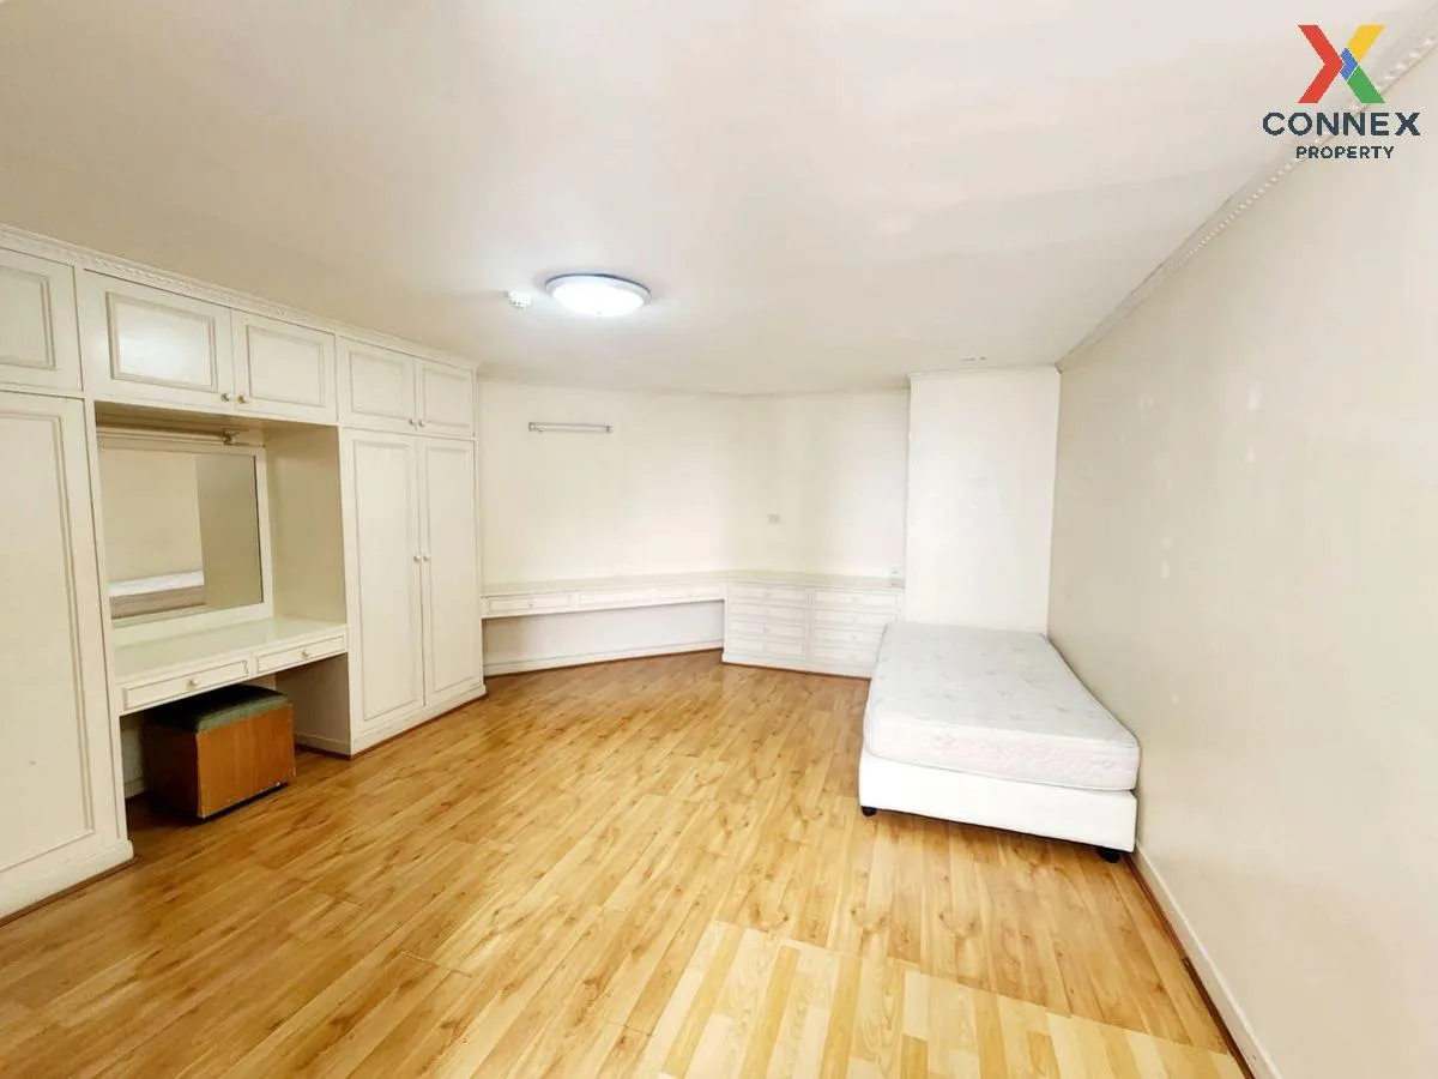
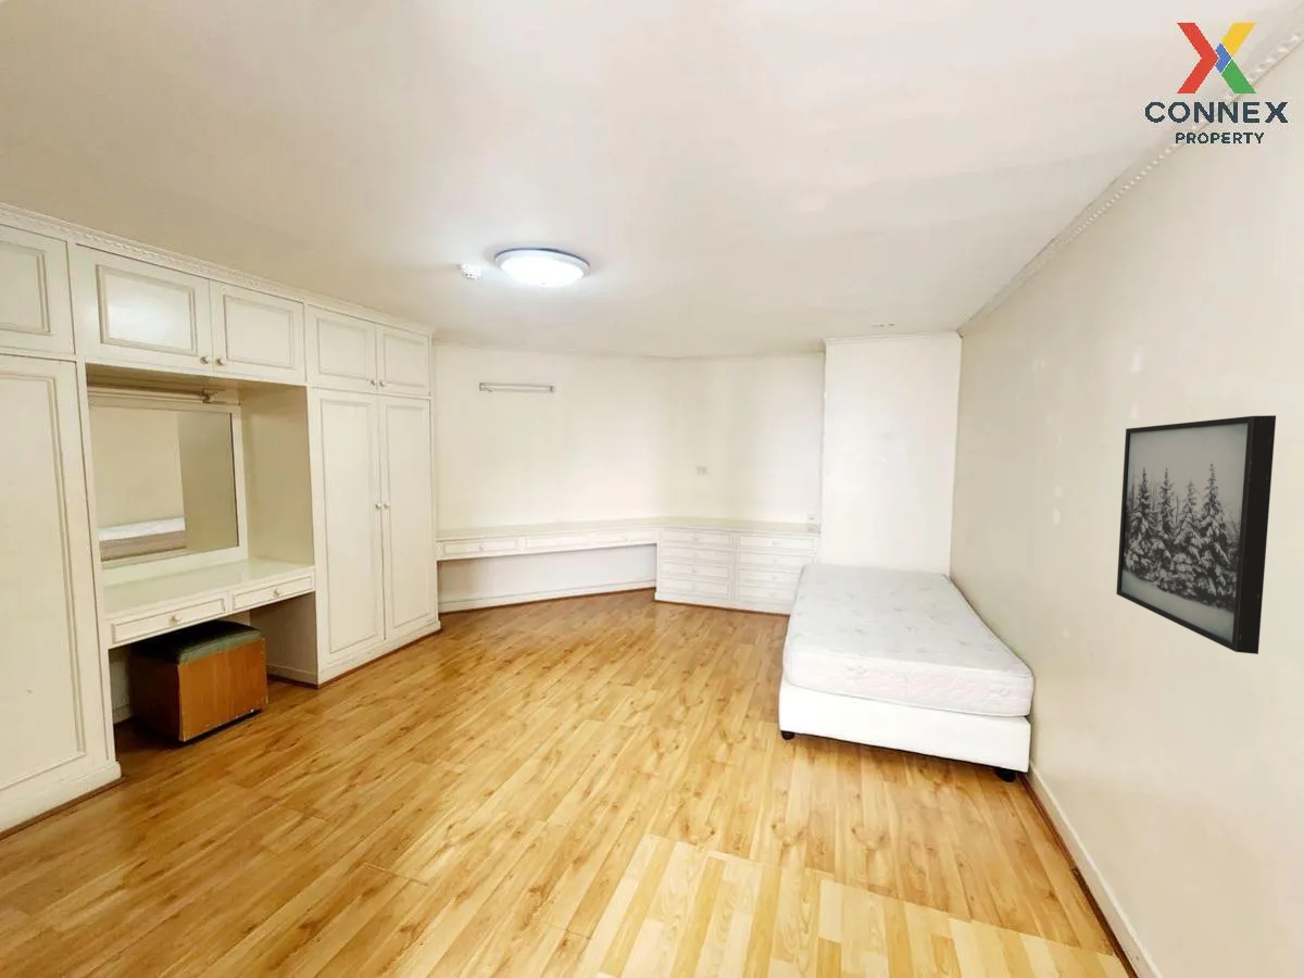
+ wall art (1180, 522)
